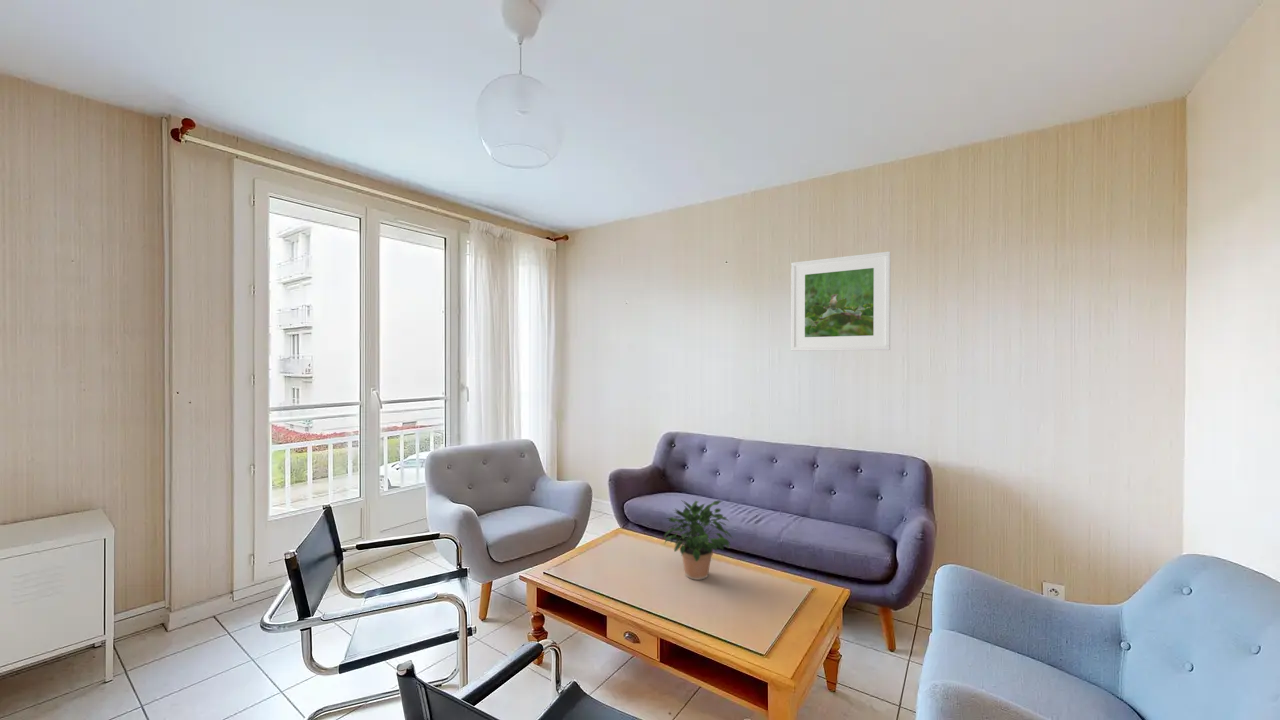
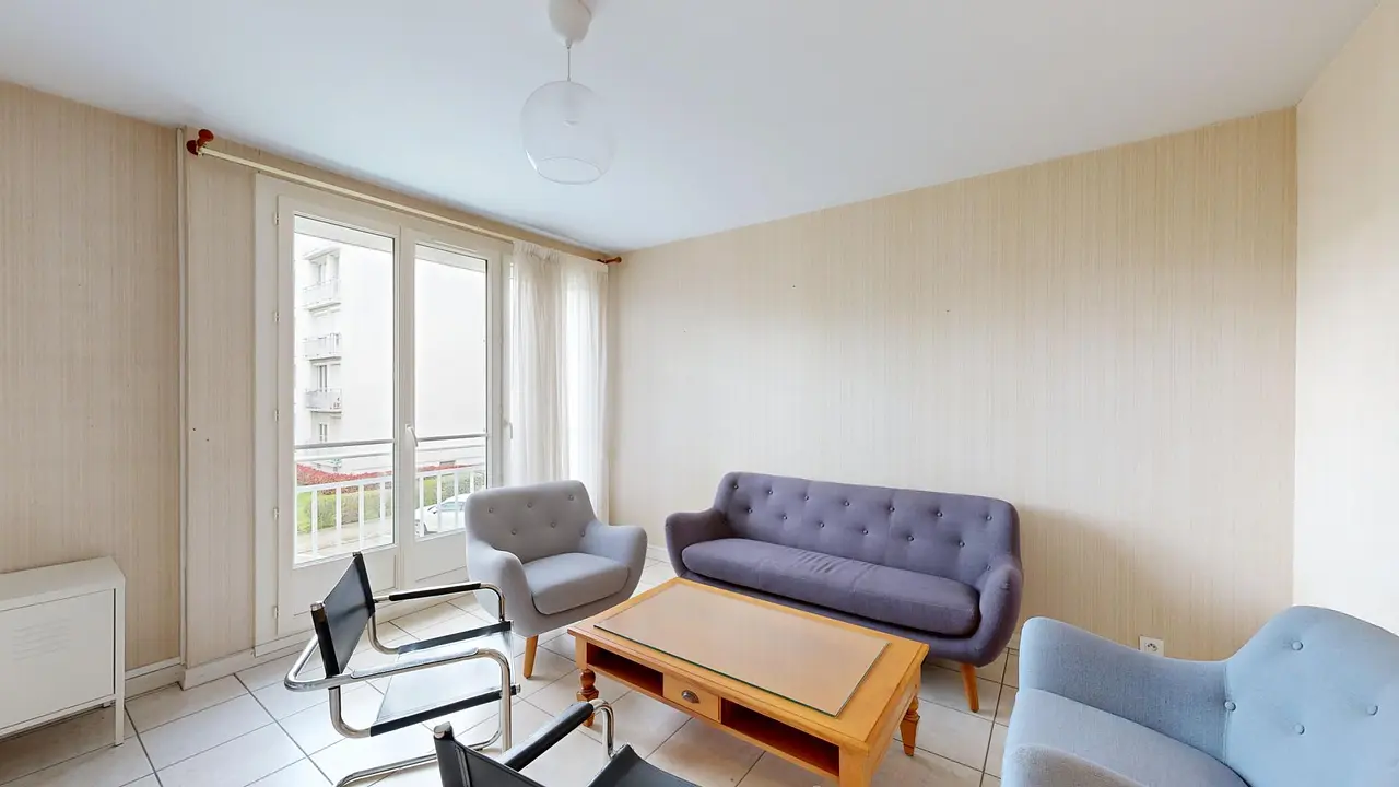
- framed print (838, 304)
- potted plant (698, 532)
